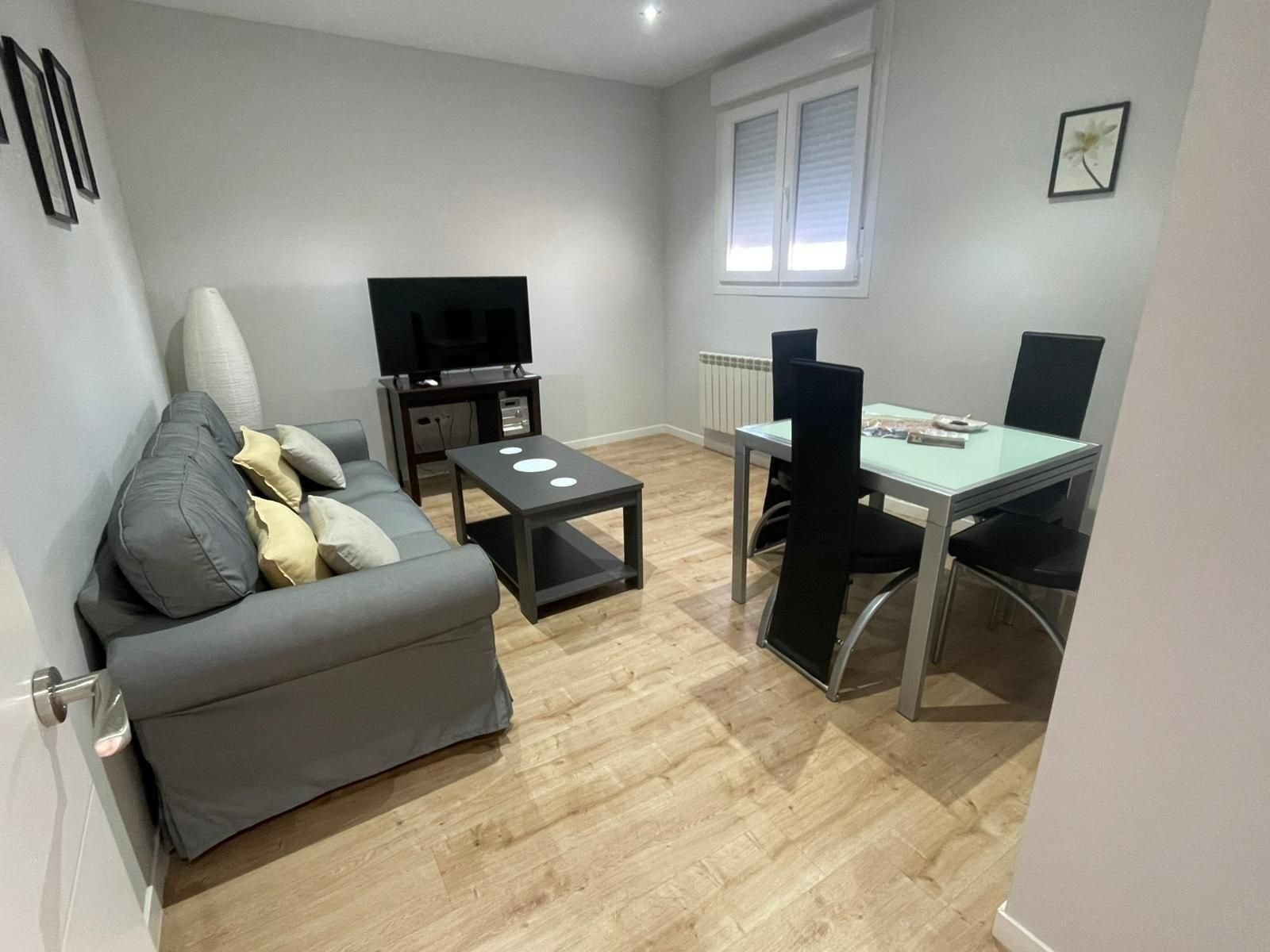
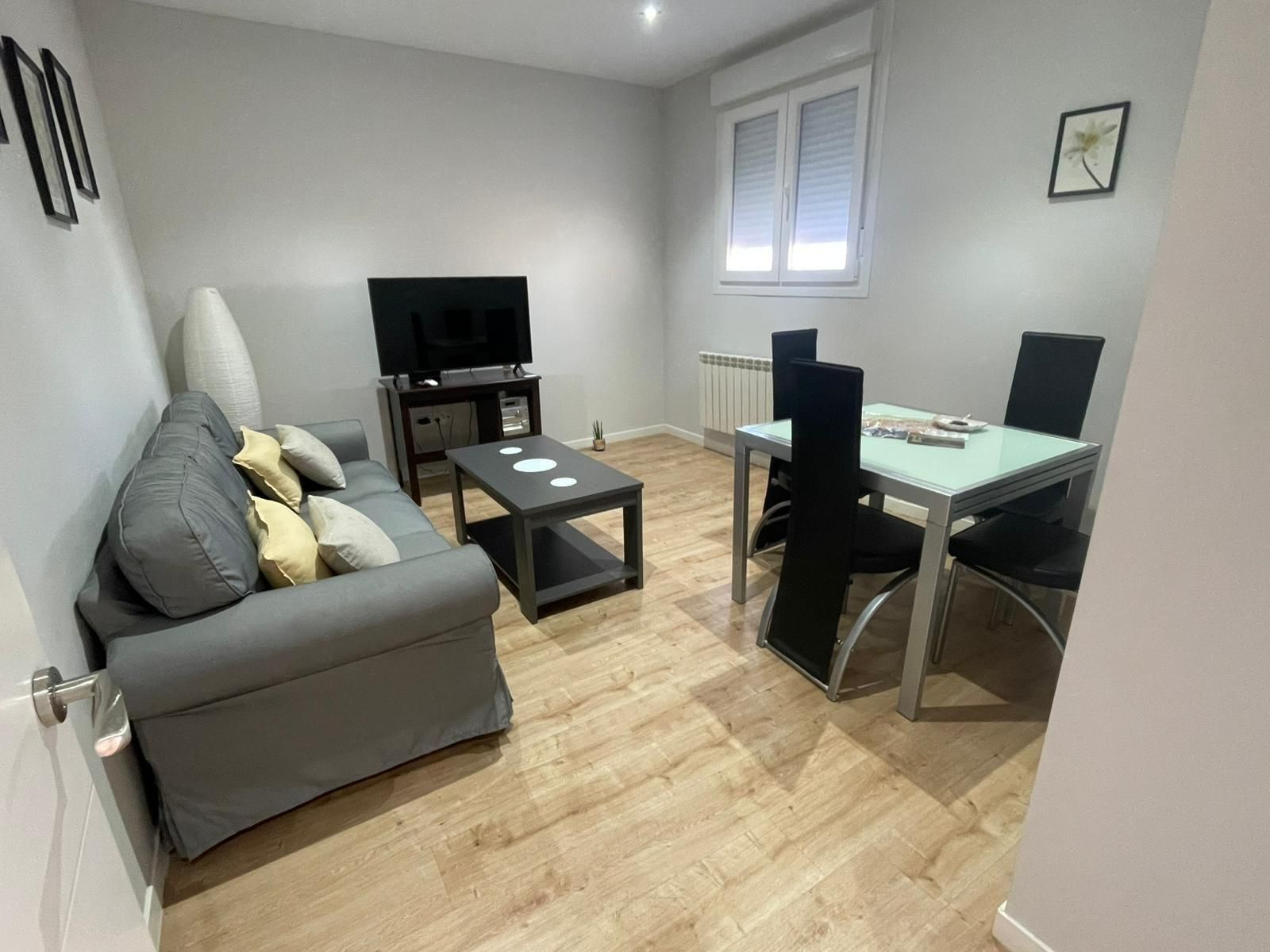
+ potted plant (598, 434)
